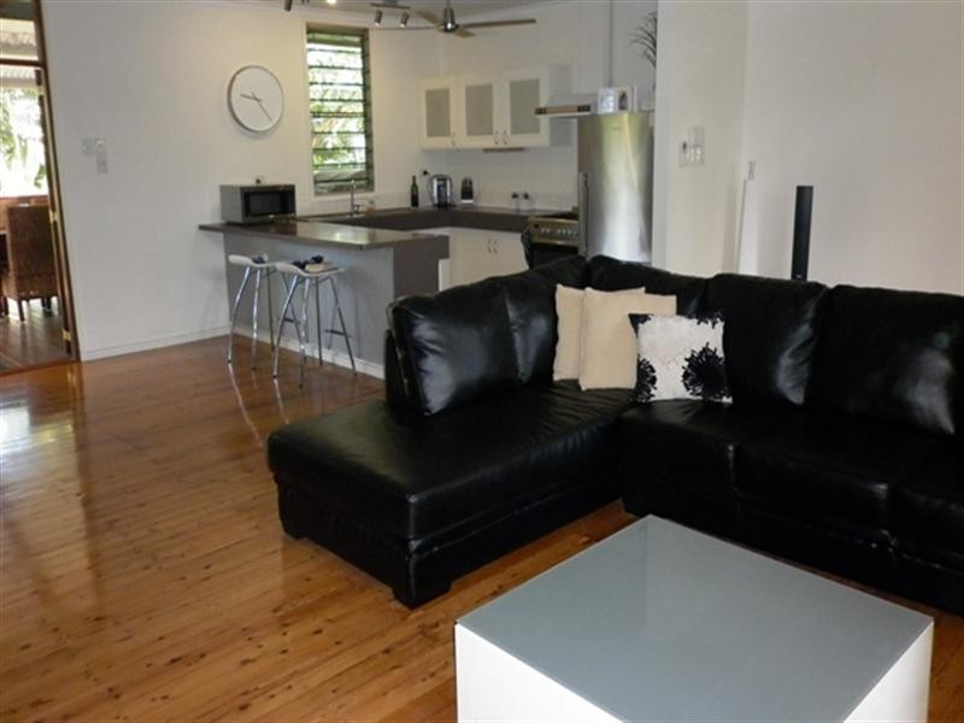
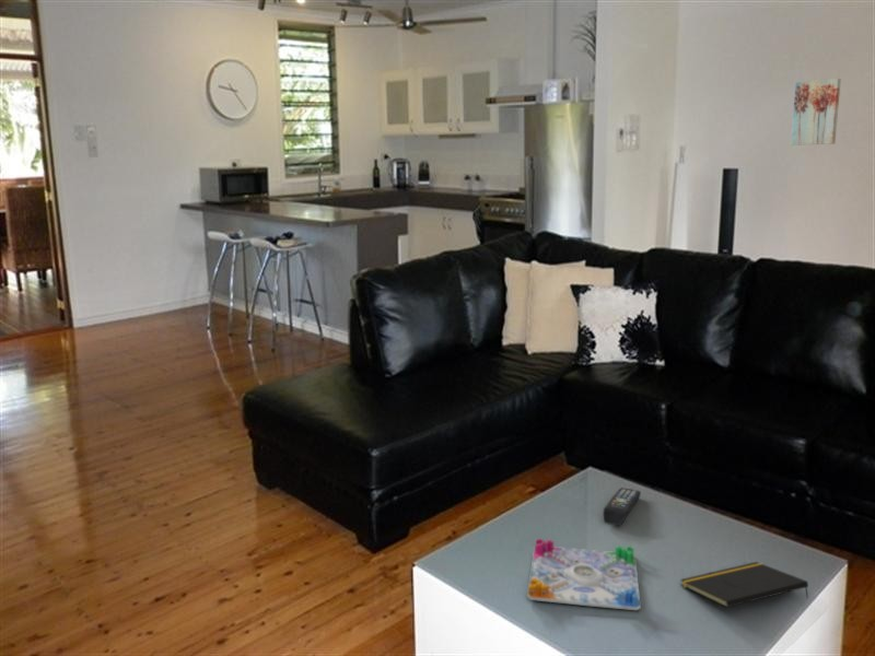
+ notepad (743, 583)
+ board game (583, 571)
+ wall art (815, 113)
+ remote control (621, 503)
